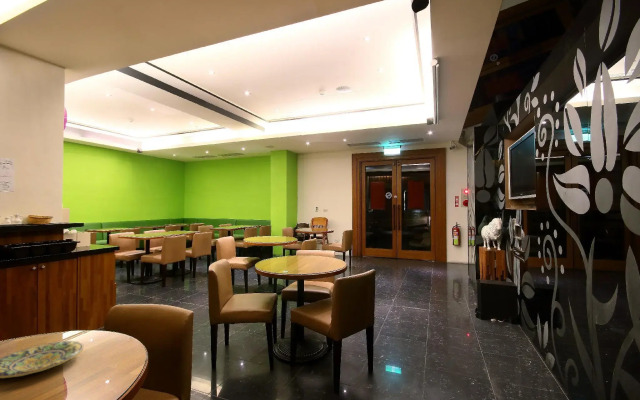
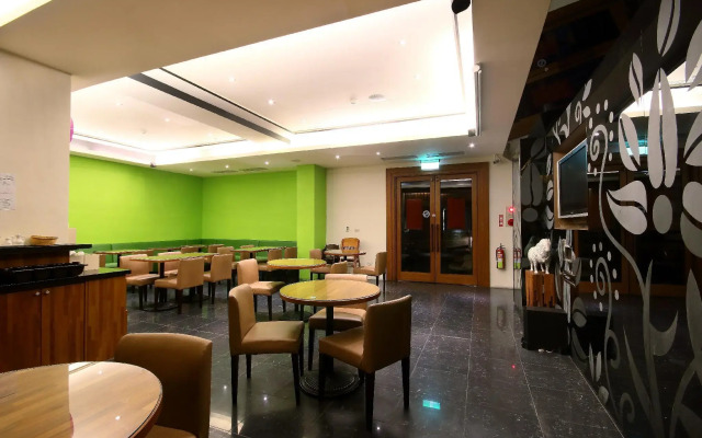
- plate (38, 360)
